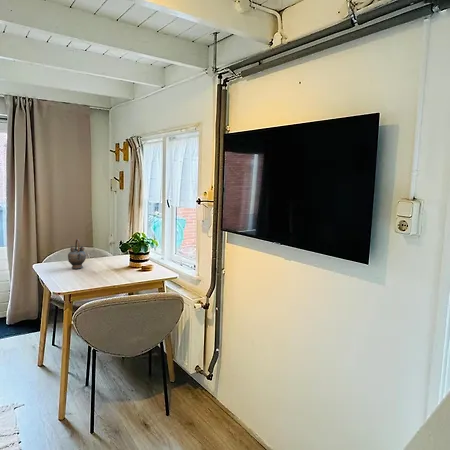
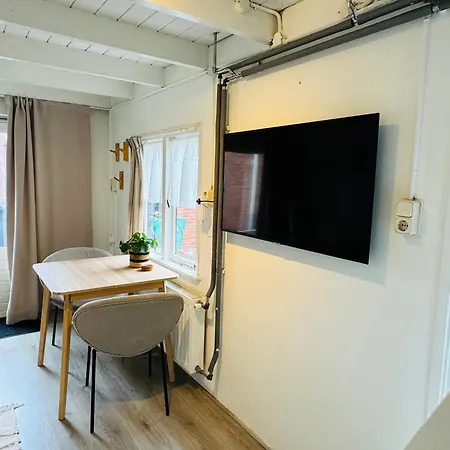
- teapot (77, 253)
